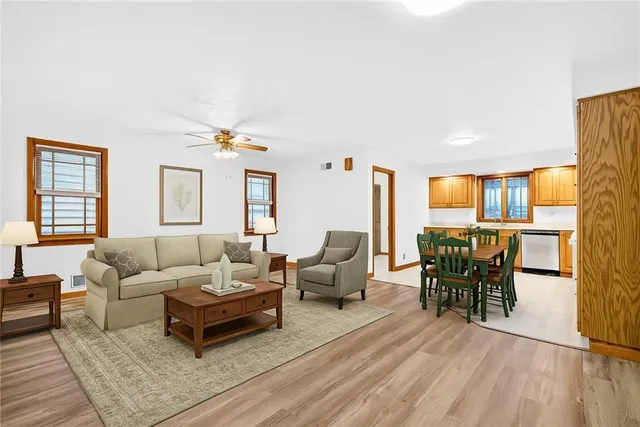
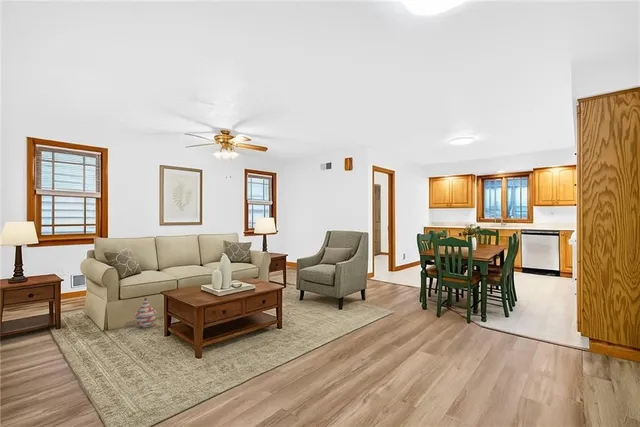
+ woven basket (145, 311)
